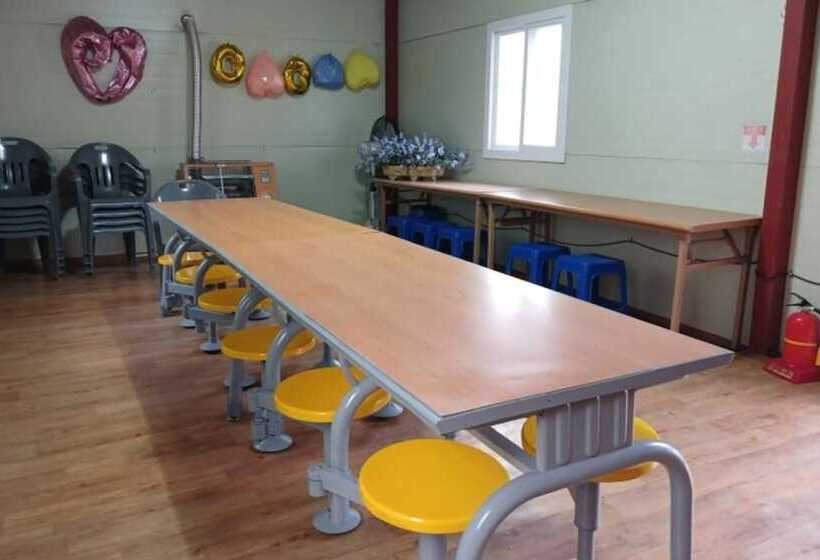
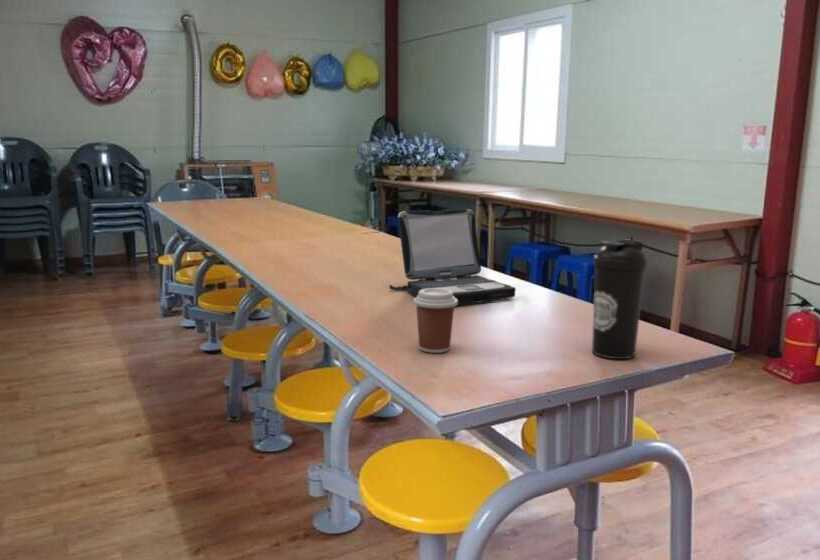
+ coffee cup (435, 320)
+ laptop (453, 253)
+ water bottle (617, 297)
